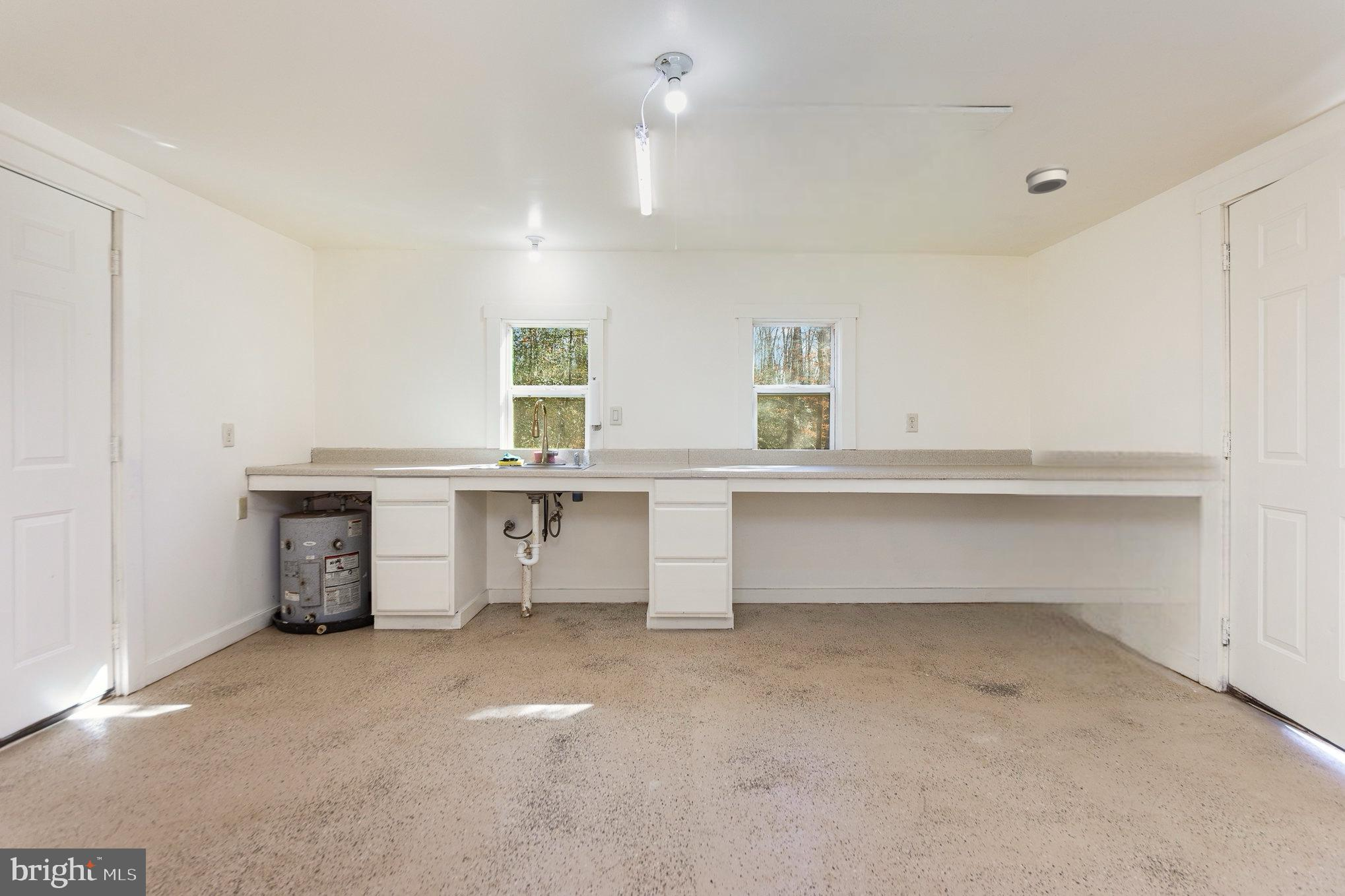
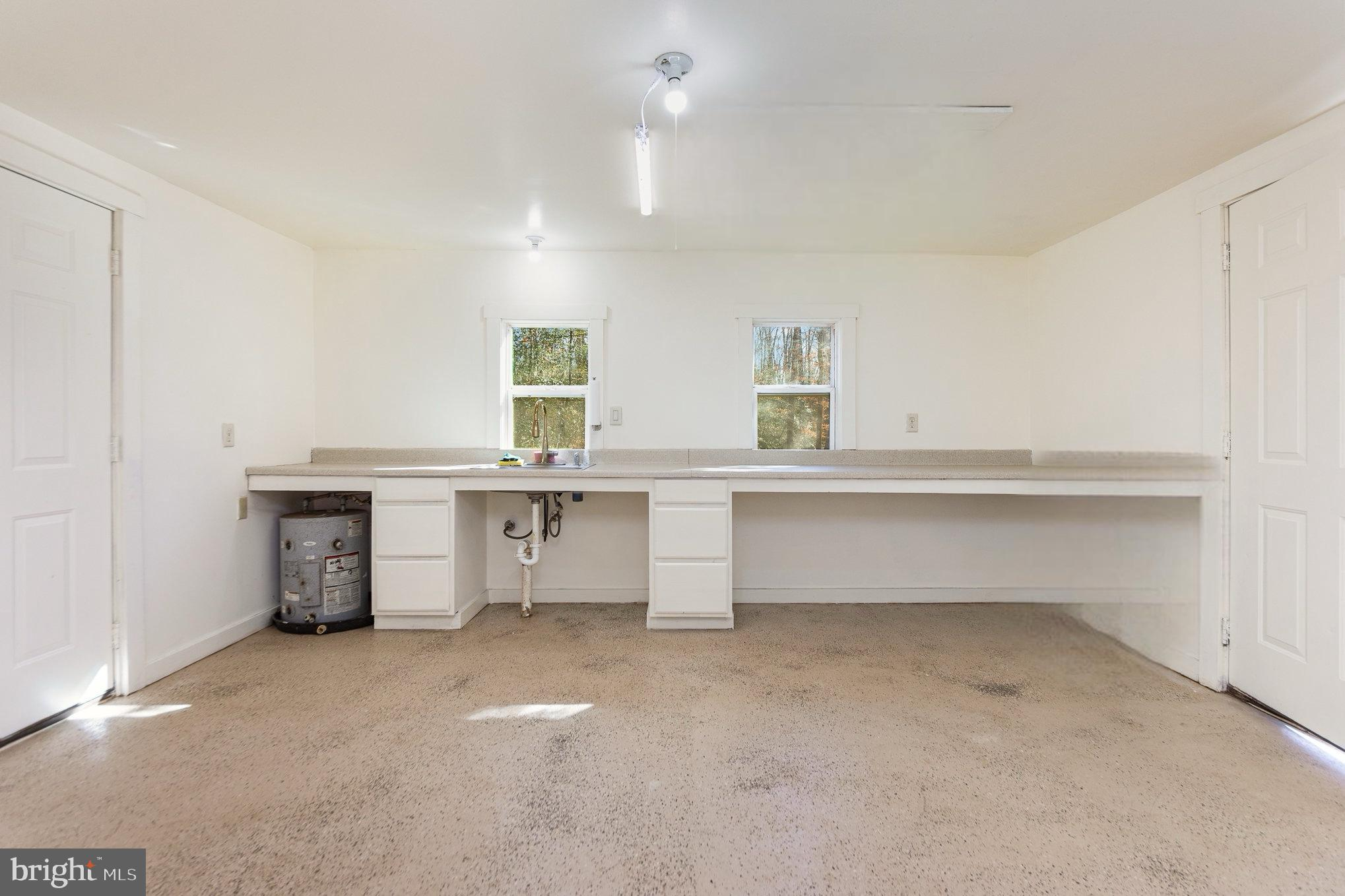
- smoke detector (1047, 177)
